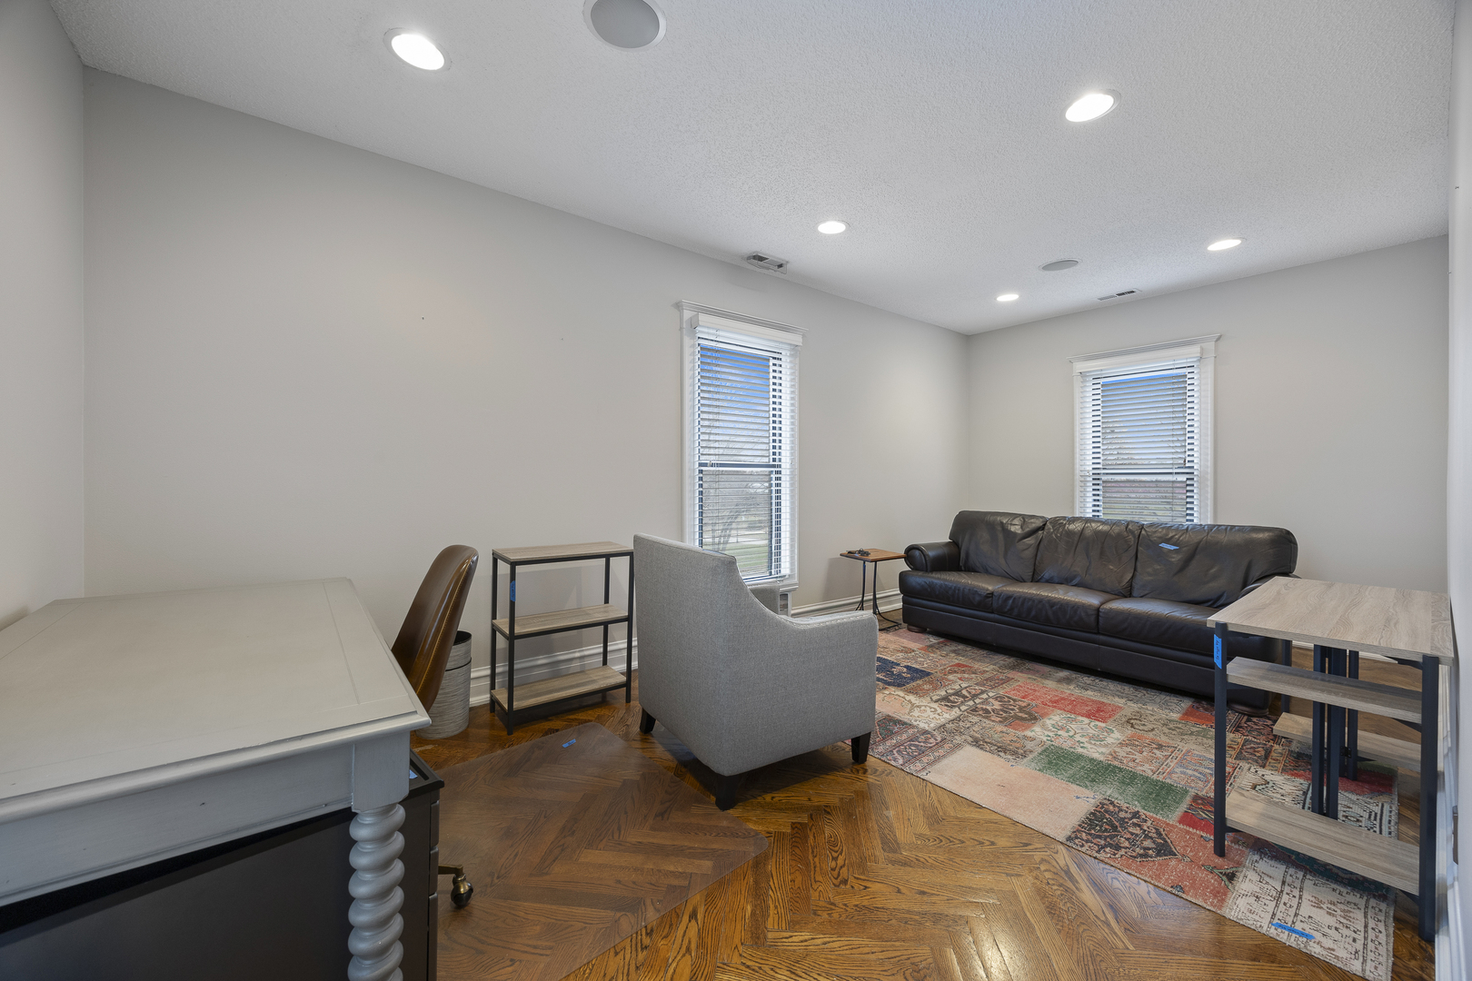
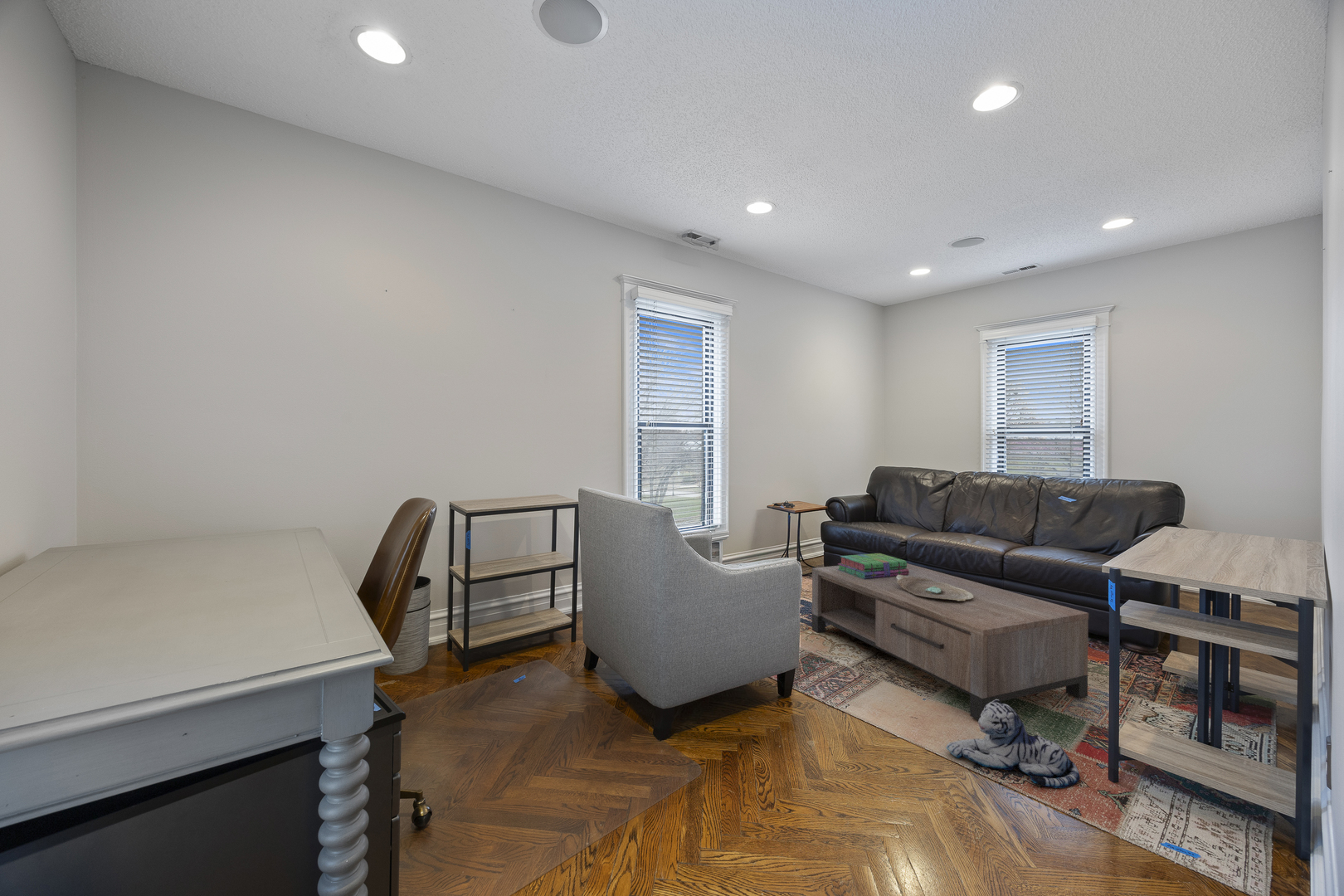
+ coffee table (928, 622)
+ plush toy (1010, 736)
+ stack of books (872, 565)
+ decorative bowl (934, 587)
